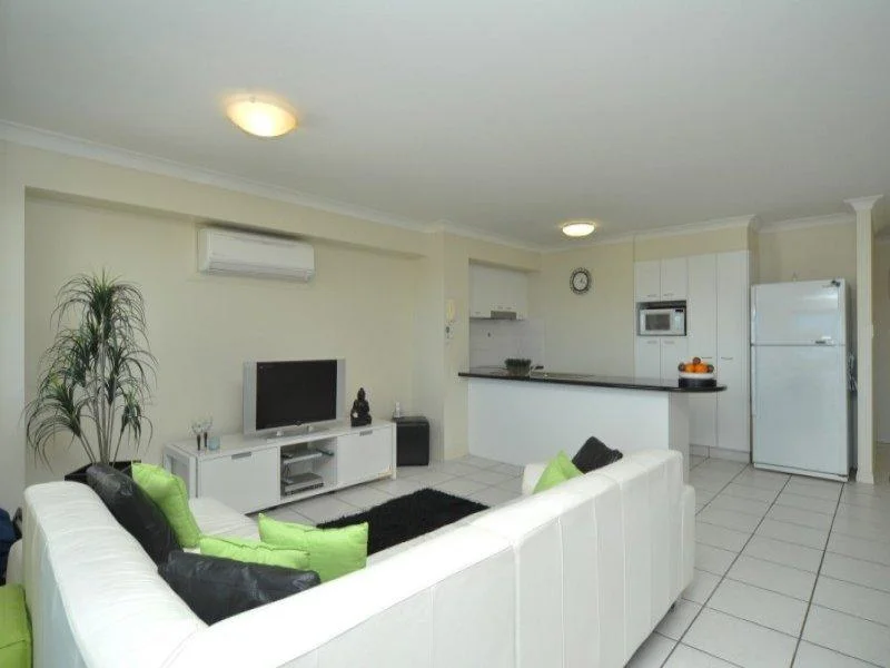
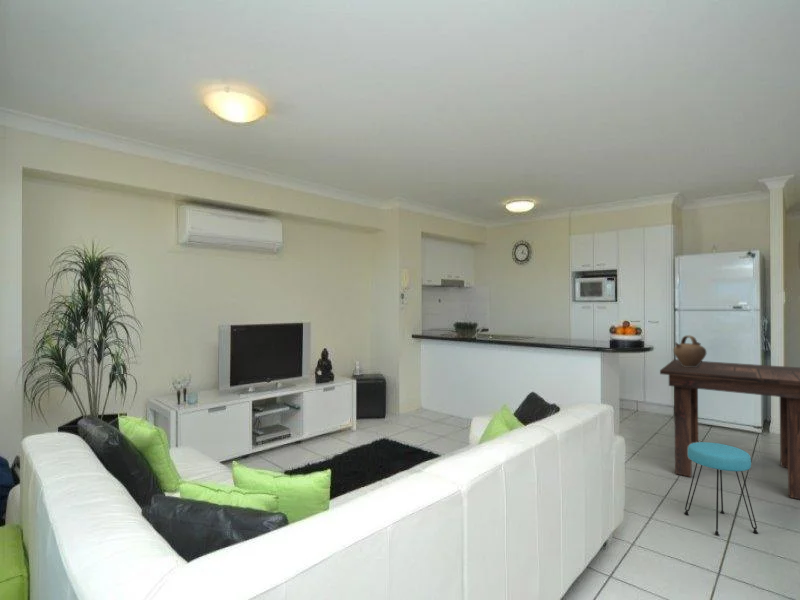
+ jug (688, 350)
+ dining table (736, 392)
+ stool (717, 485)
